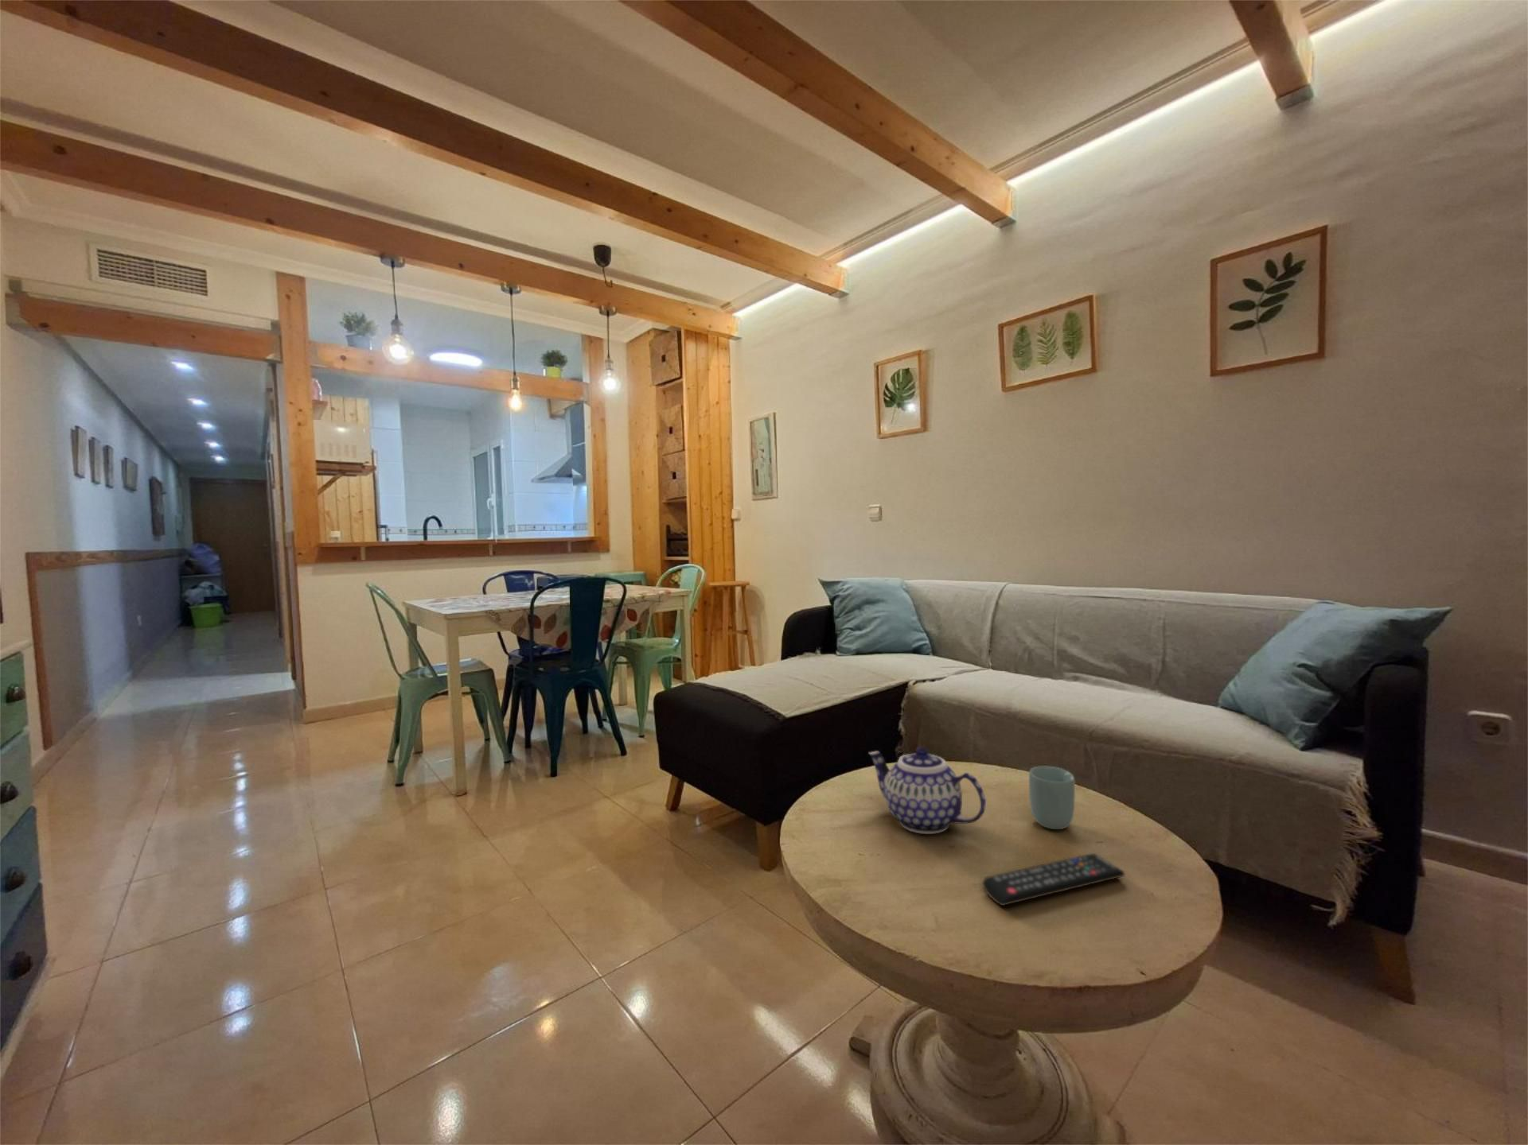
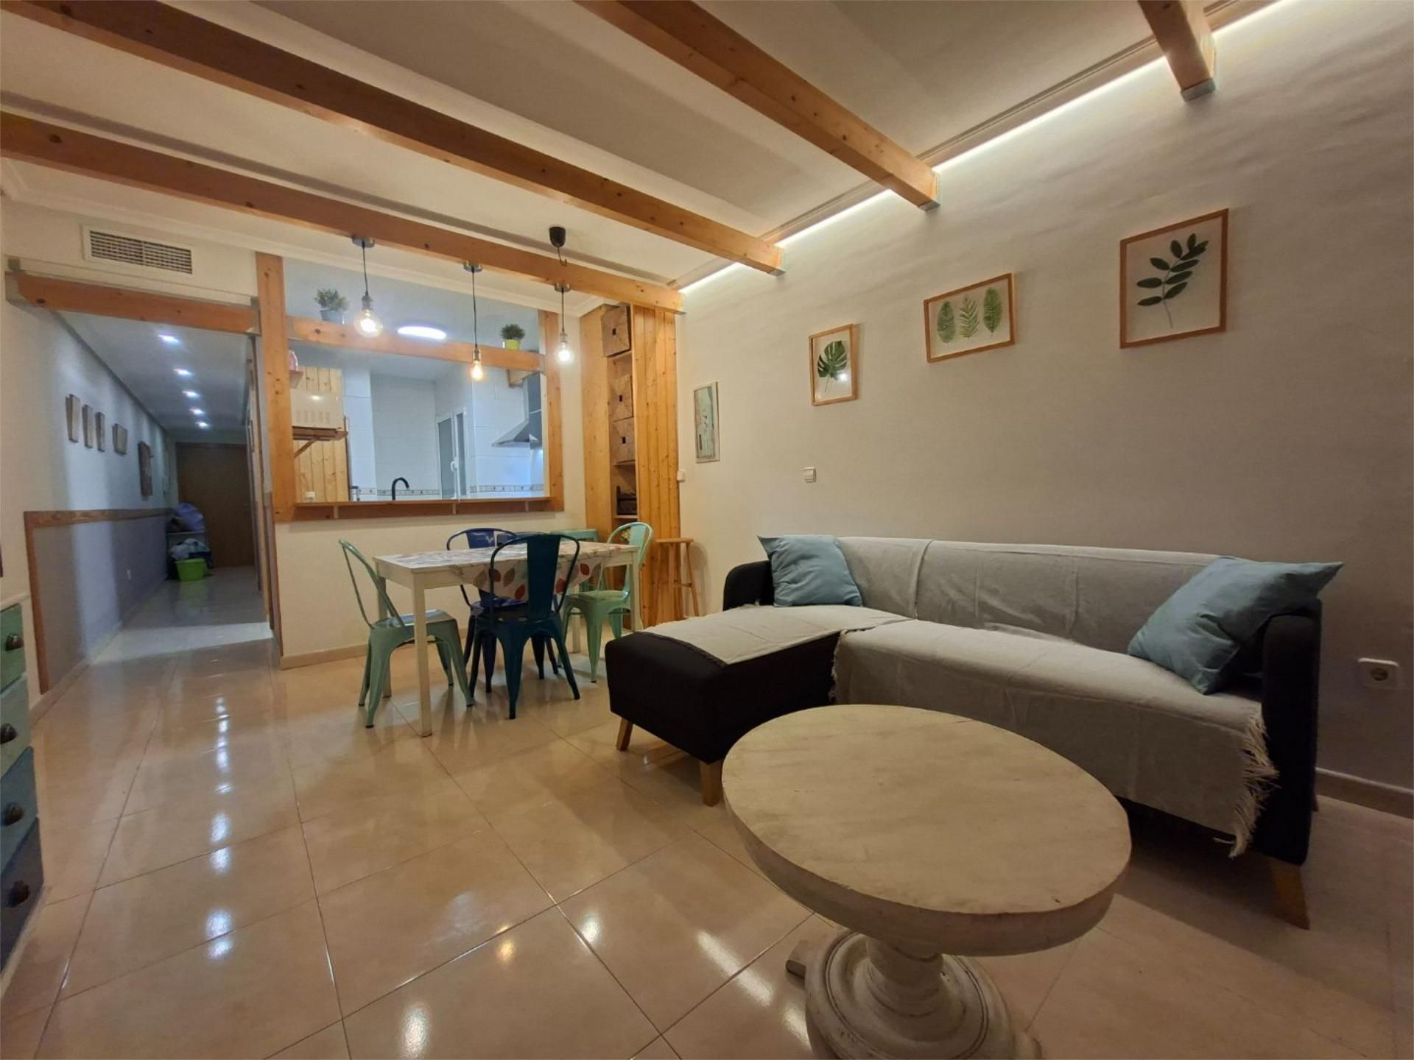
- remote control (1054, 879)
- cup (1052, 799)
- teapot (923, 785)
